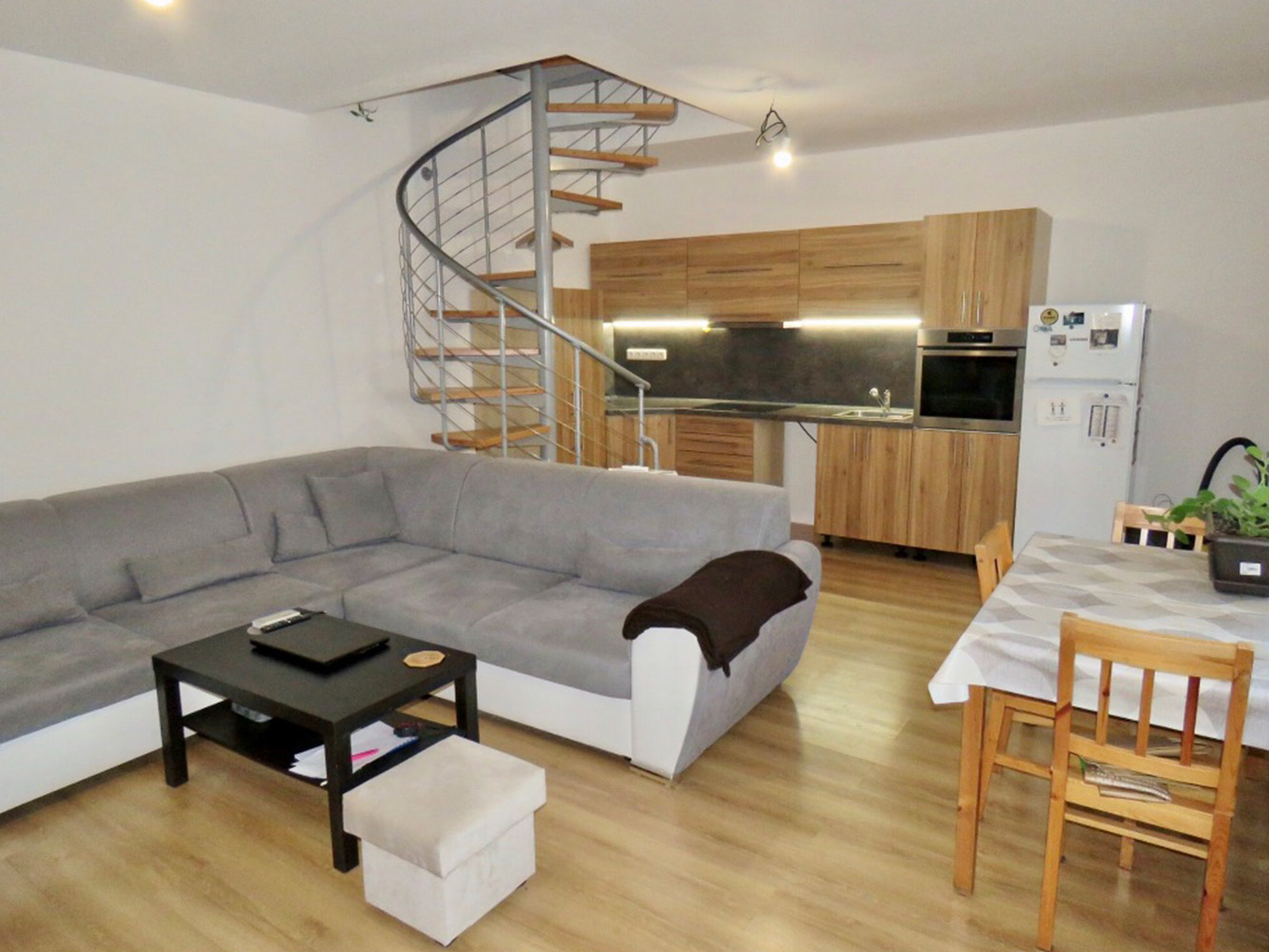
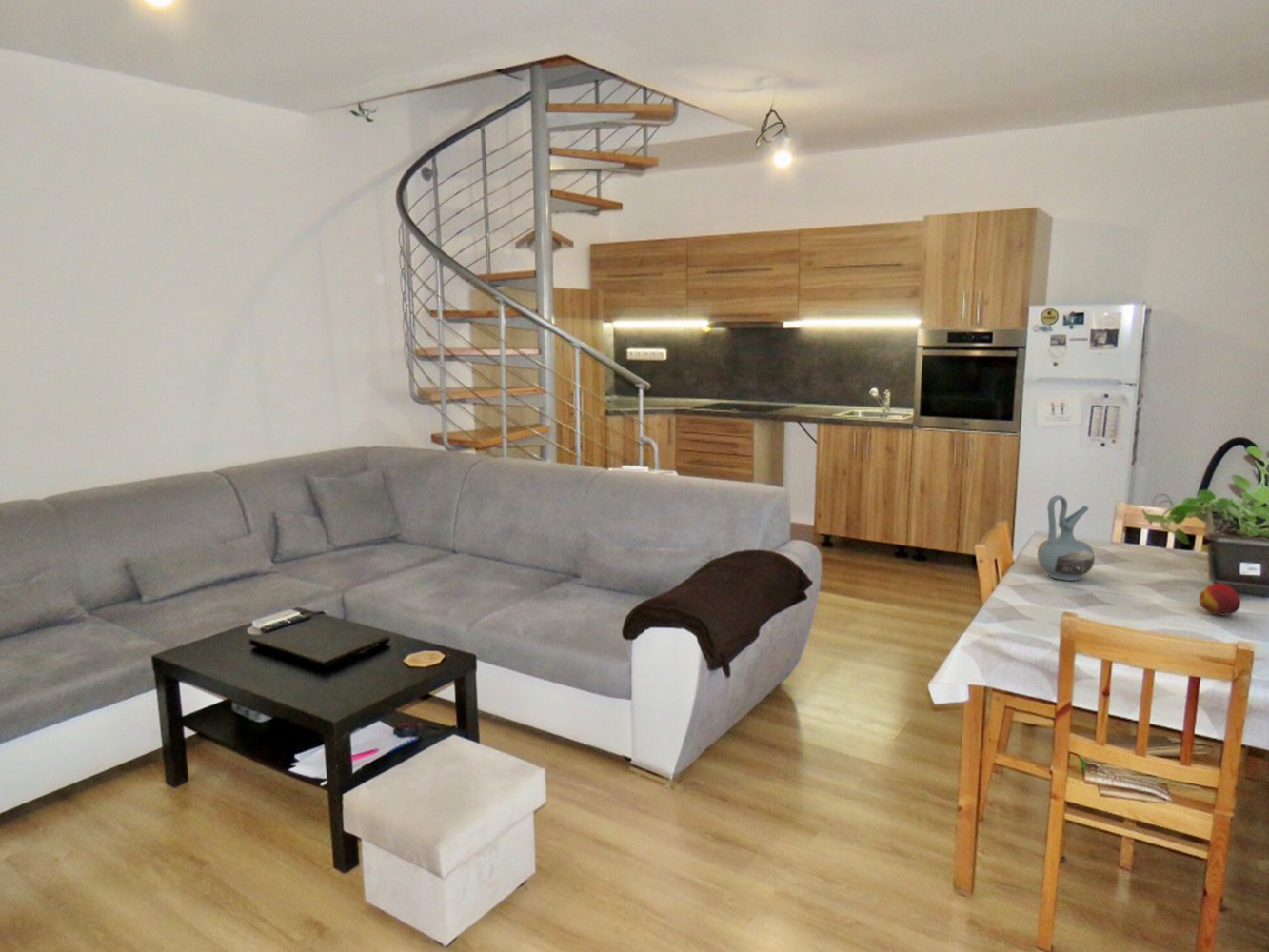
+ fruit (1219, 599)
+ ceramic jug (1066, 536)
